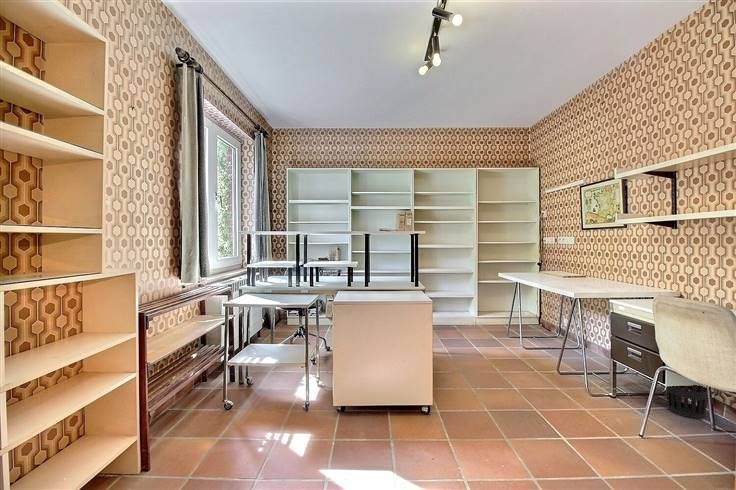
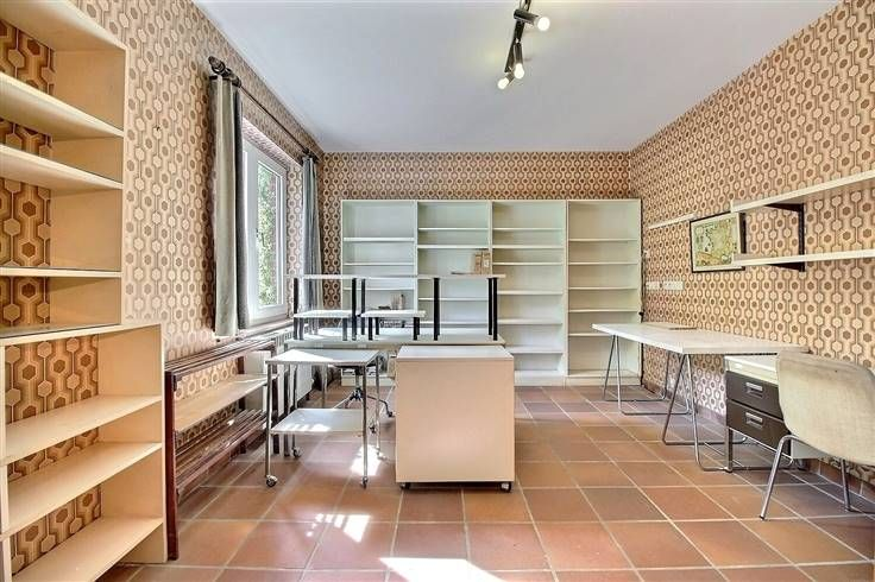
- wastebasket (686, 390)
